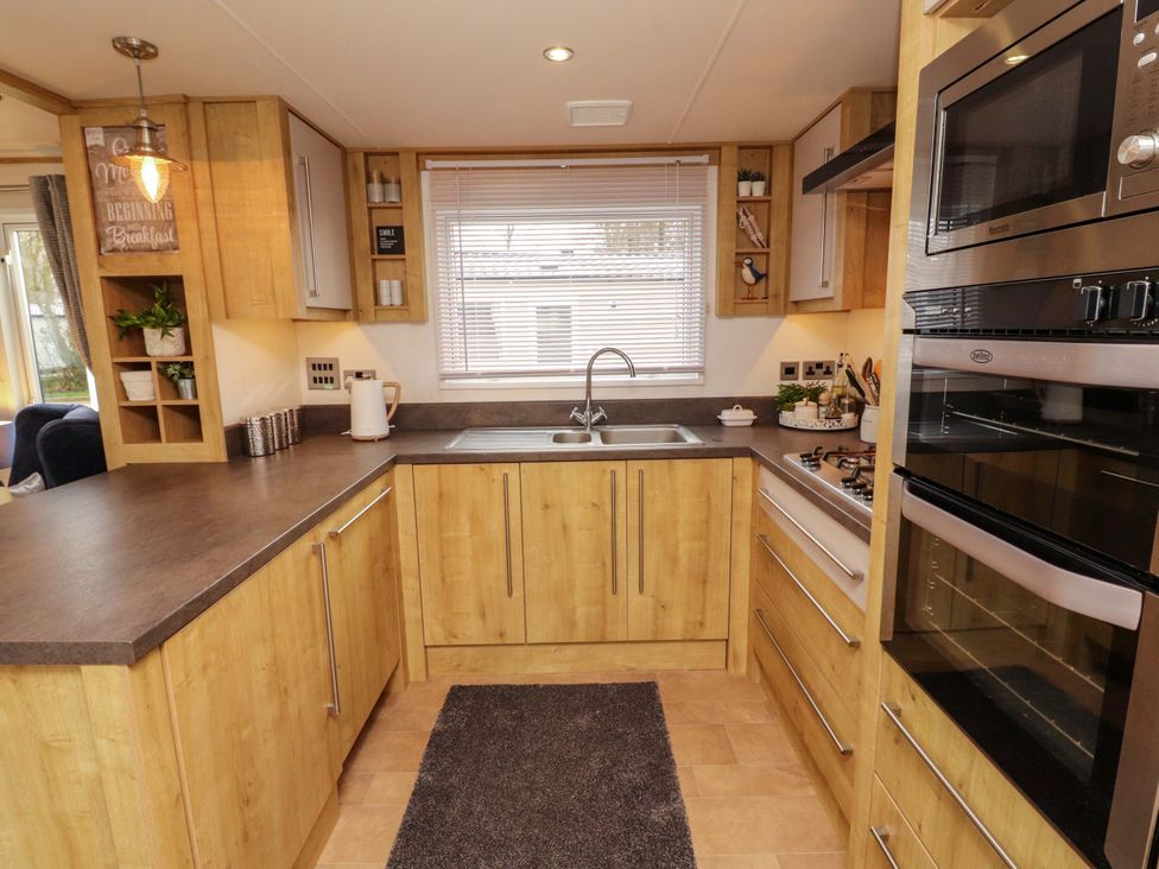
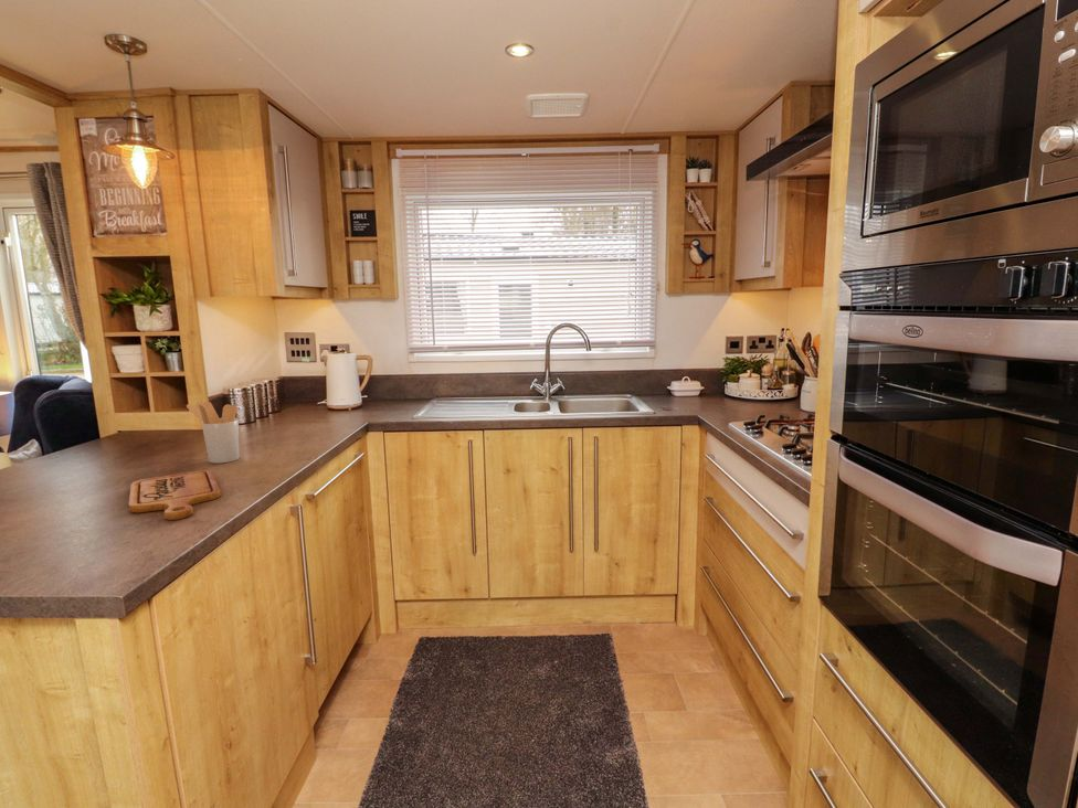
+ cutting board (175, 495)
+ utensil holder (214, 429)
